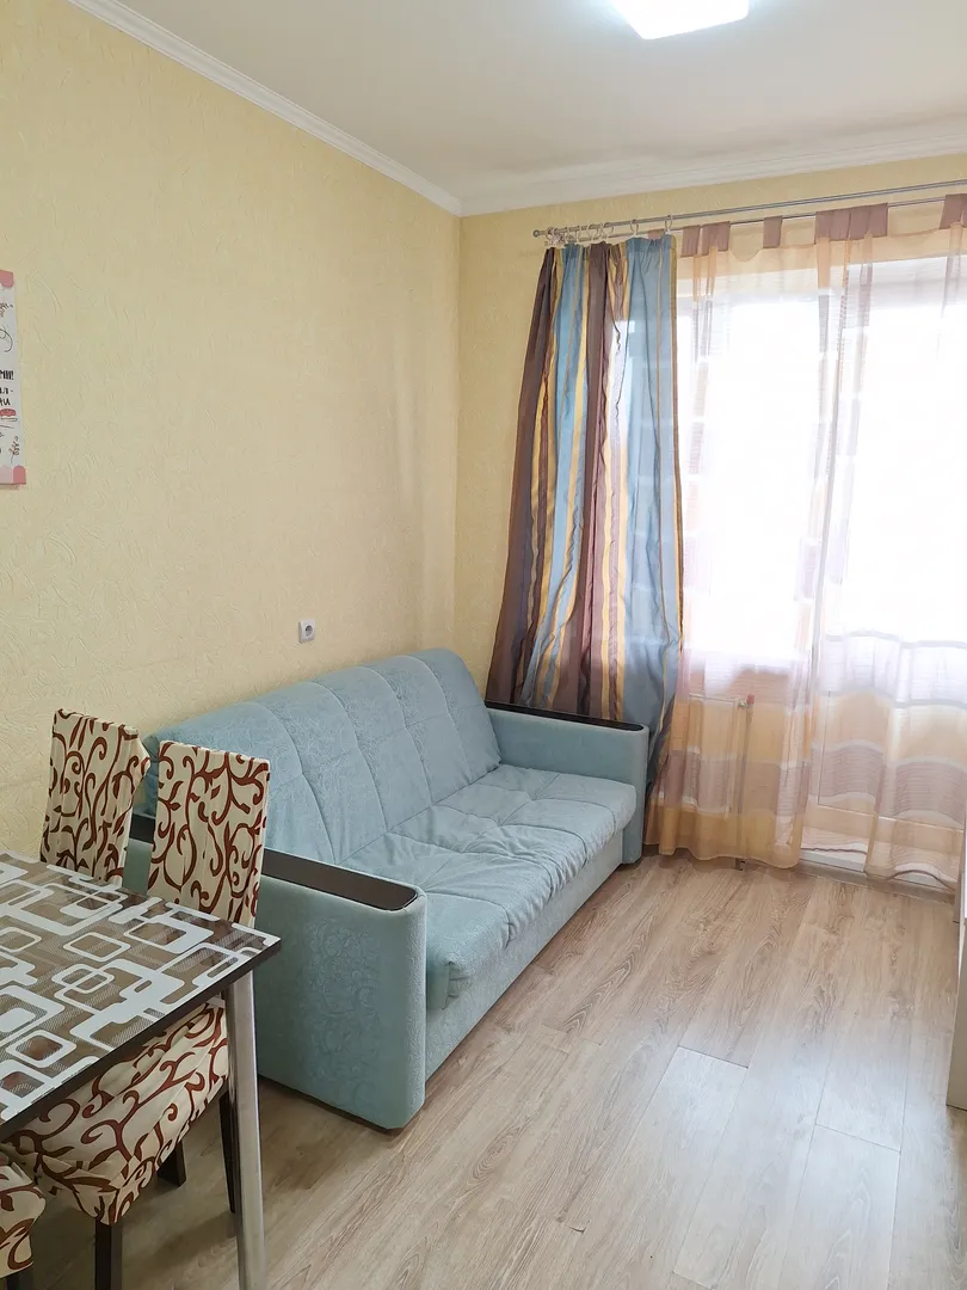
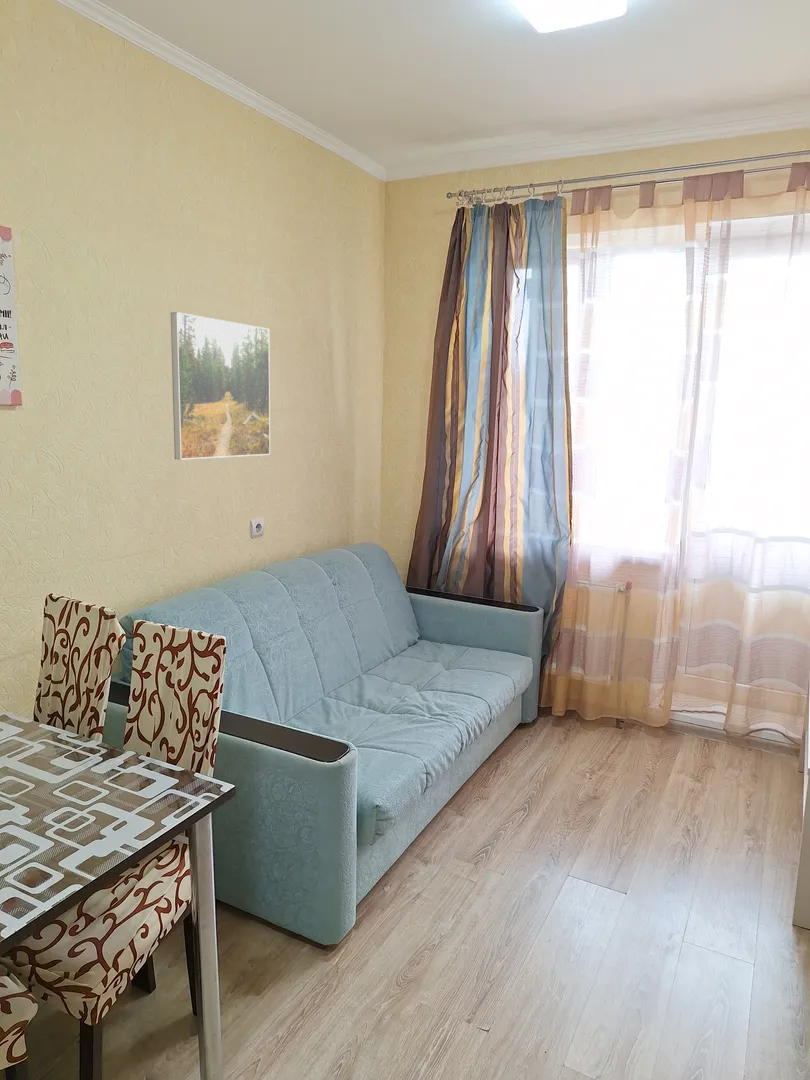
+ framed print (224, 390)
